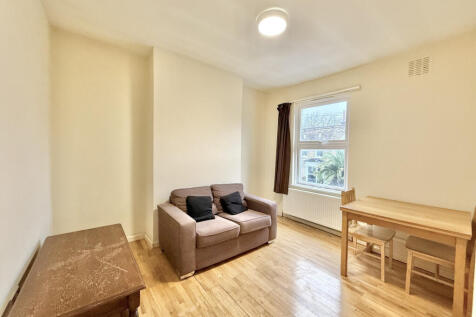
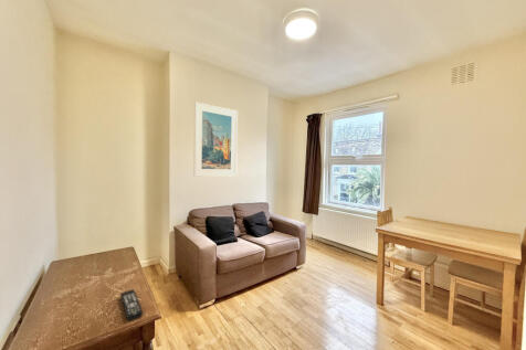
+ remote control (130, 304)
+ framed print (217, 141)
